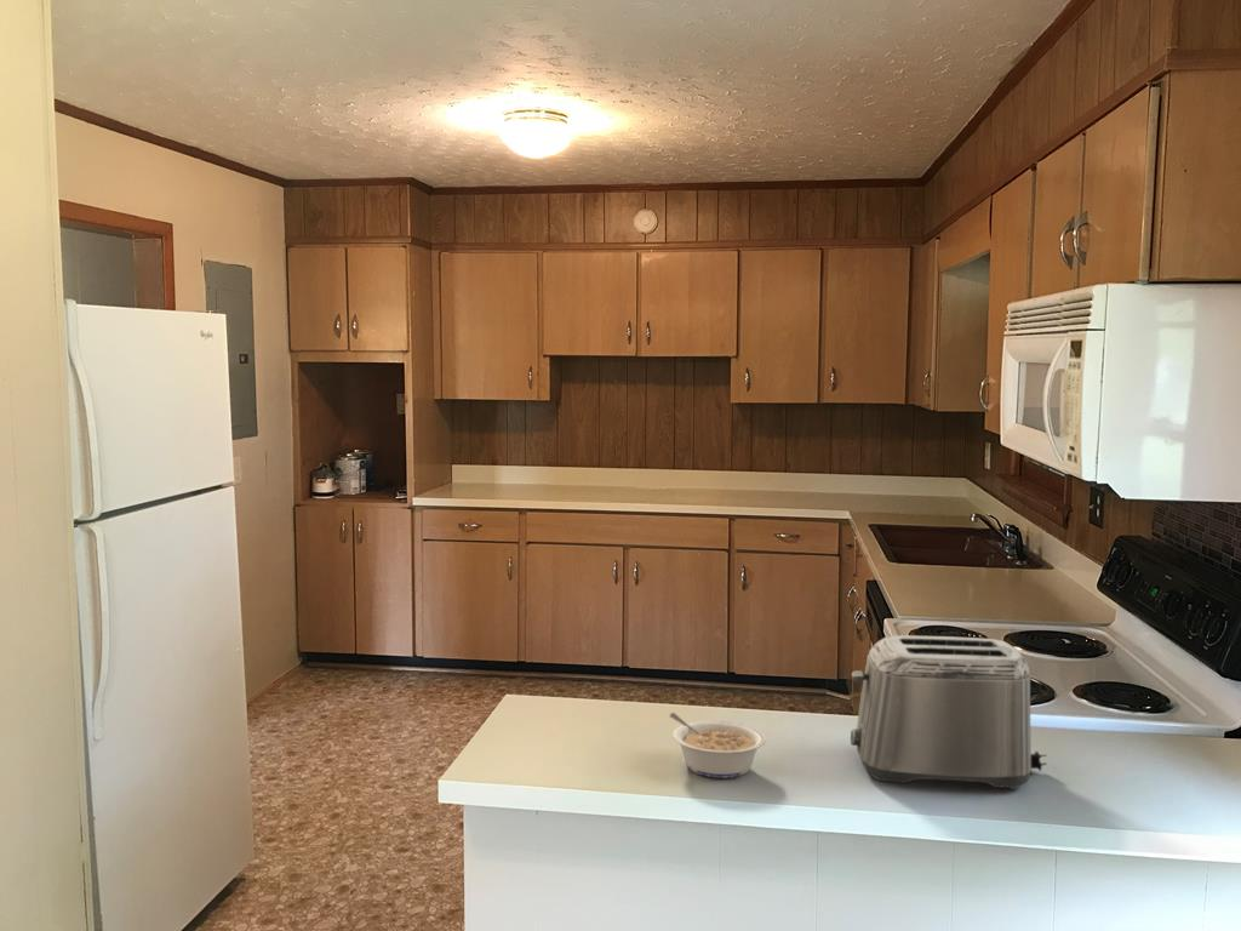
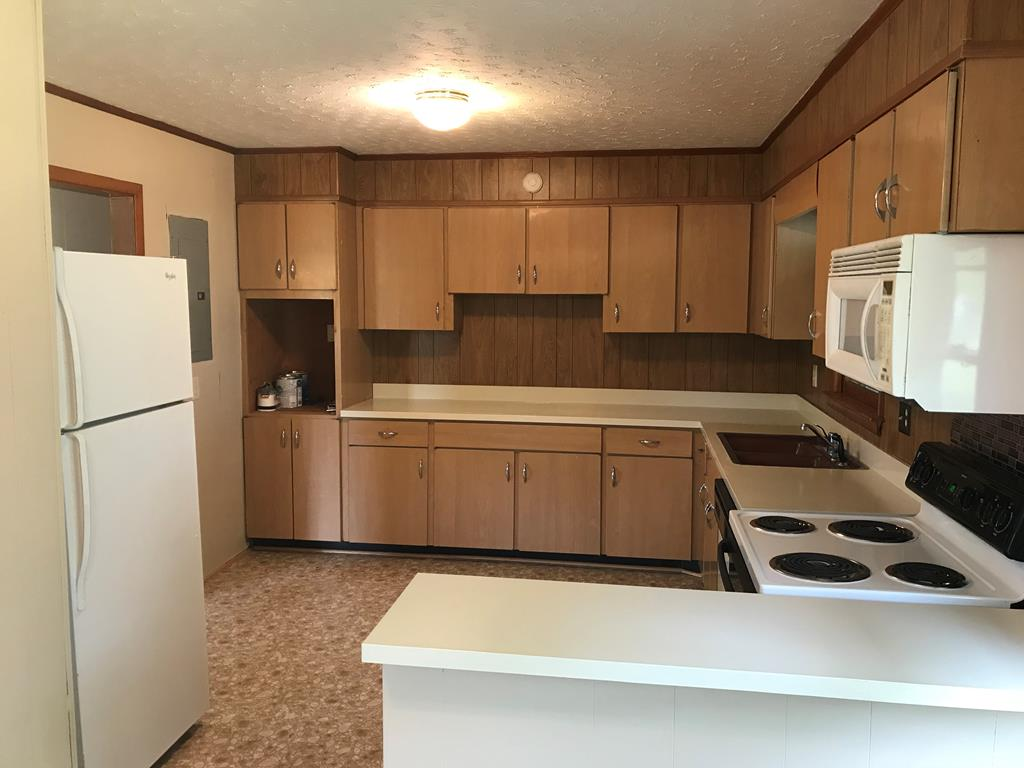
- legume (714, 747)
- toaster (950, 708)
